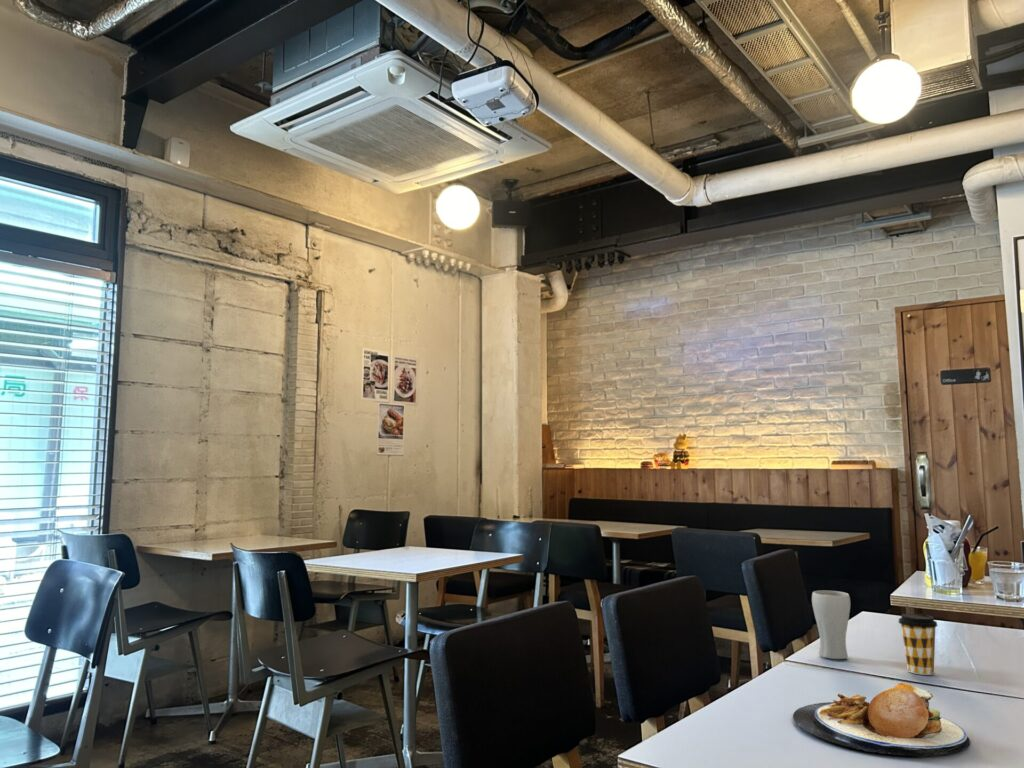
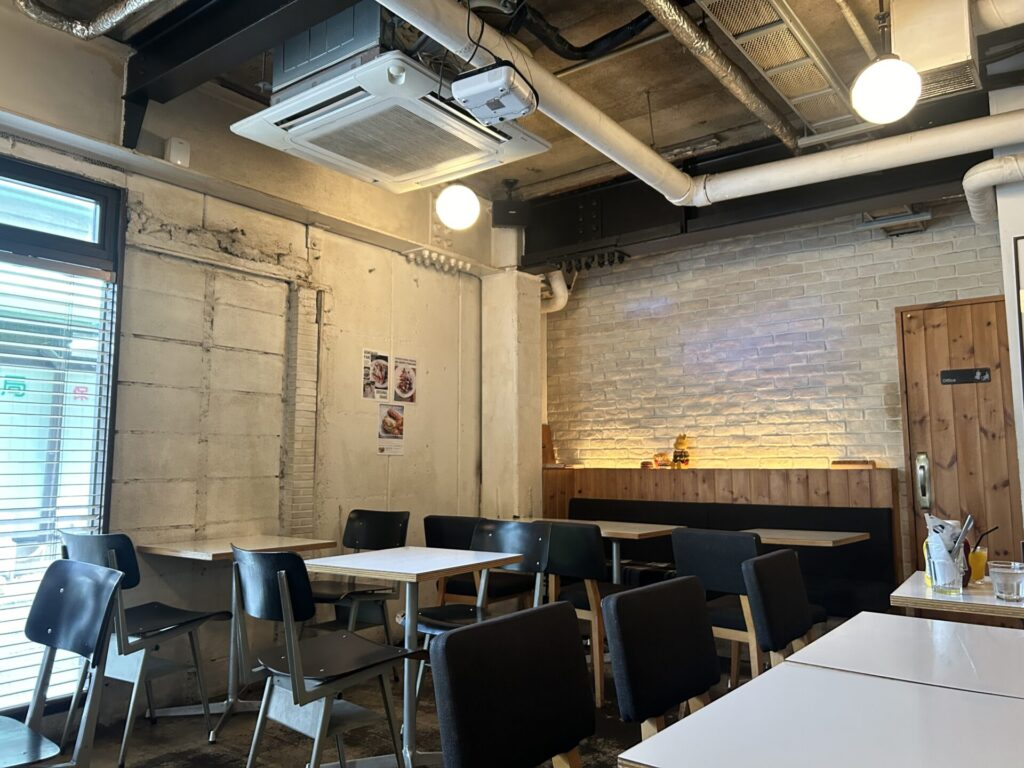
- plate (876, 704)
- coffee cup (918, 643)
- drinking glass (832, 624)
